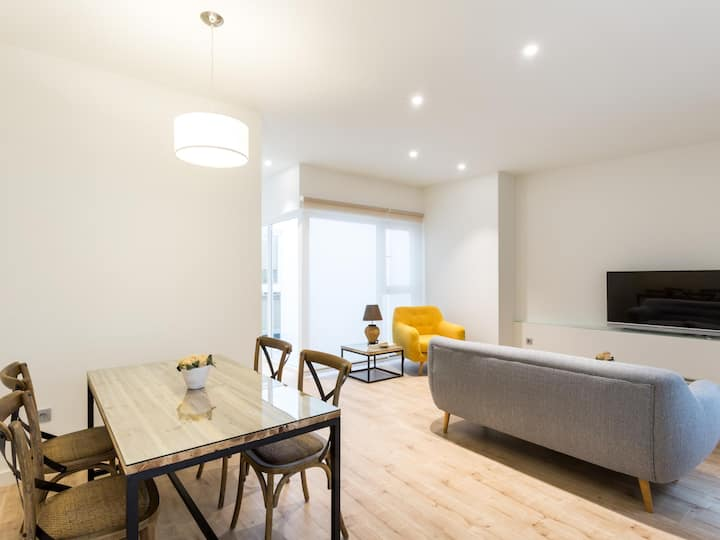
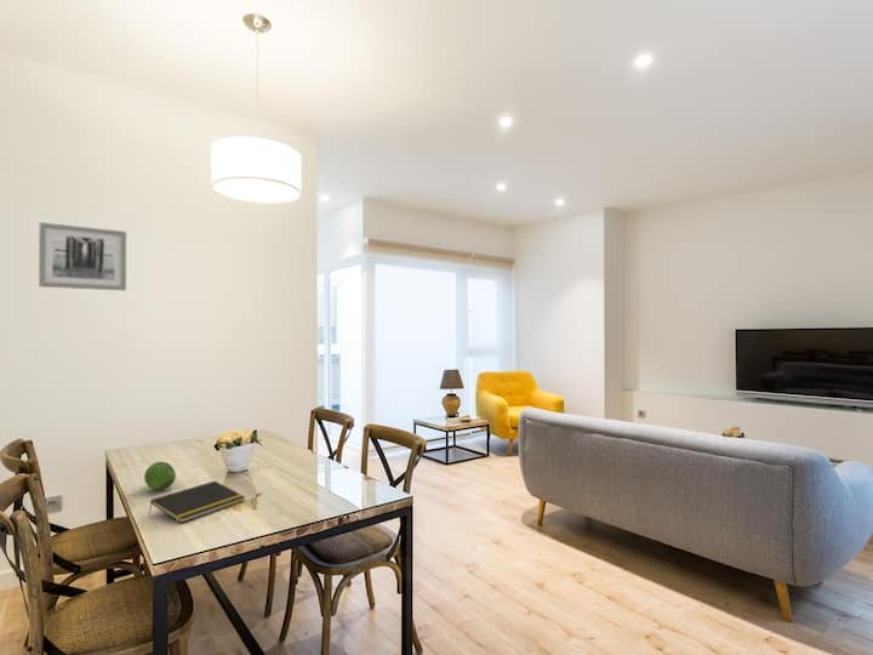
+ fruit (159, 474)
+ notepad (199, 500)
+ wall art (84, 257)
